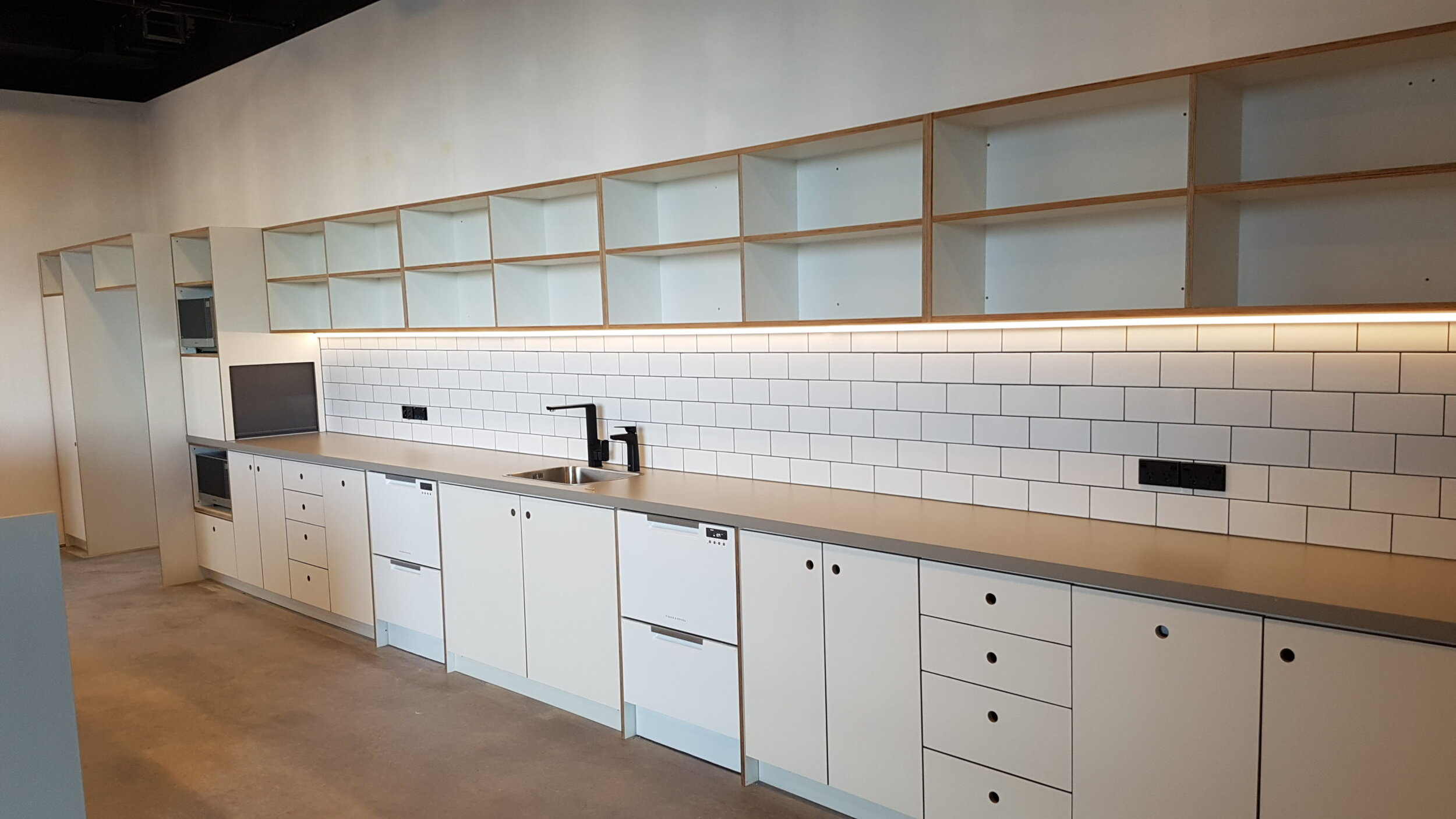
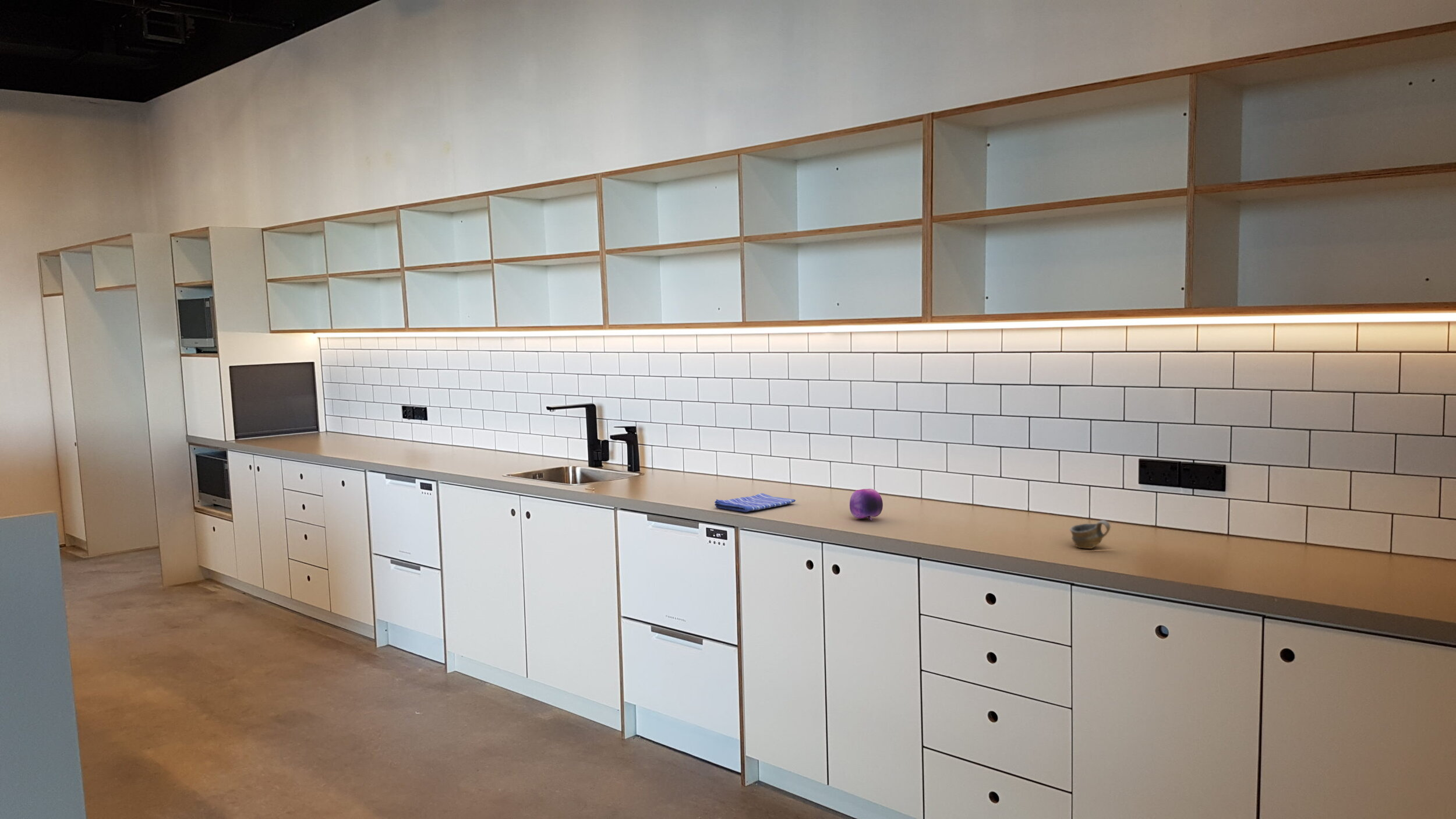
+ fruit (865, 504)
+ dish towel (754, 502)
+ cup (1087, 534)
